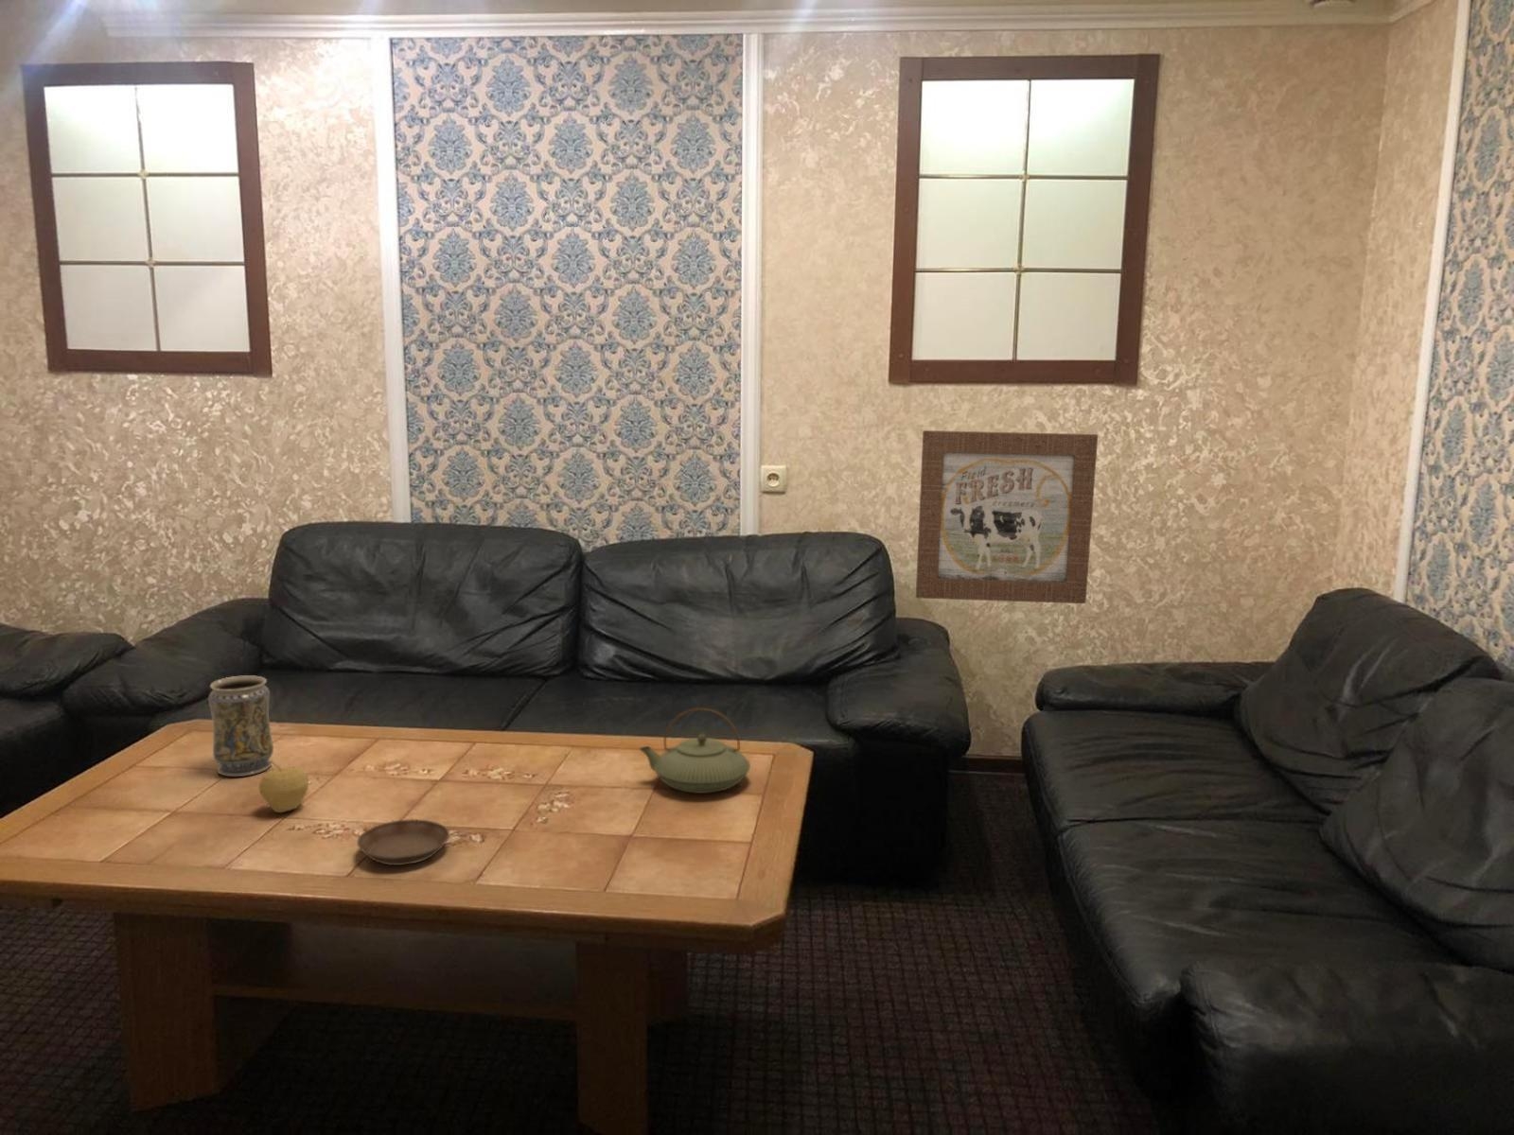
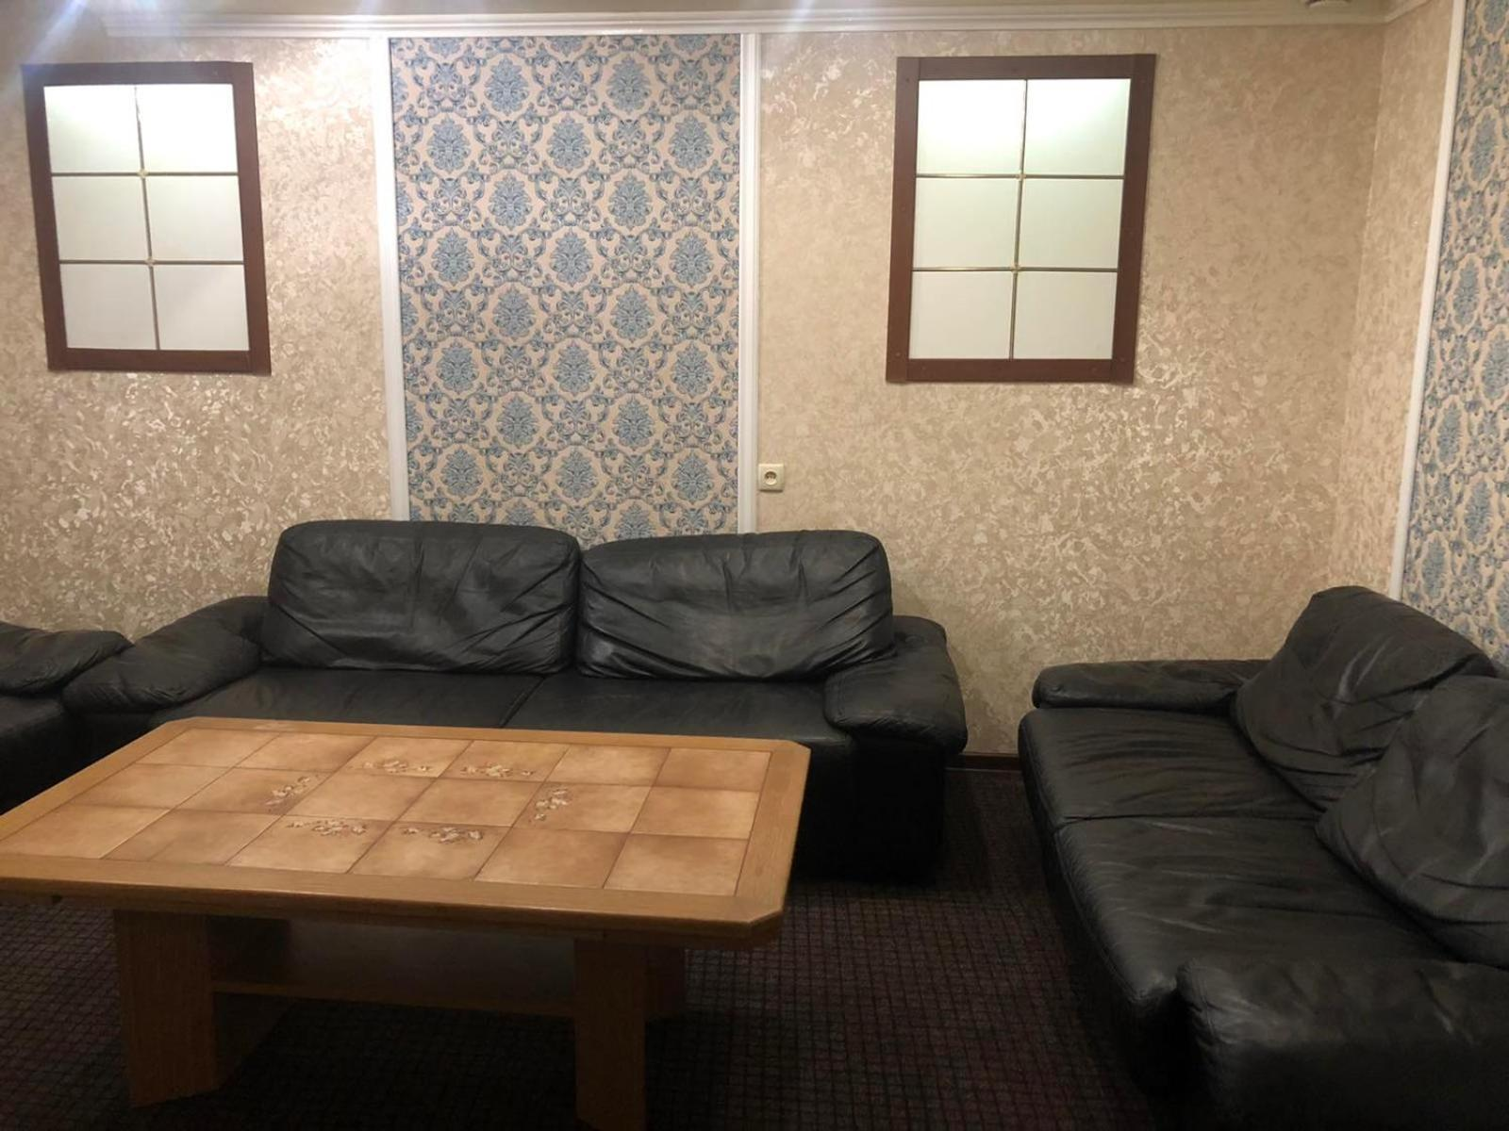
- teapot (695, 745)
- saucer (404, 844)
- vase (241, 725)
- wall art (1004, 517)
- fruit (284, 784)
